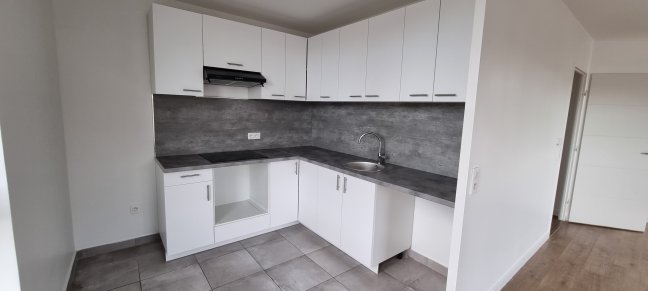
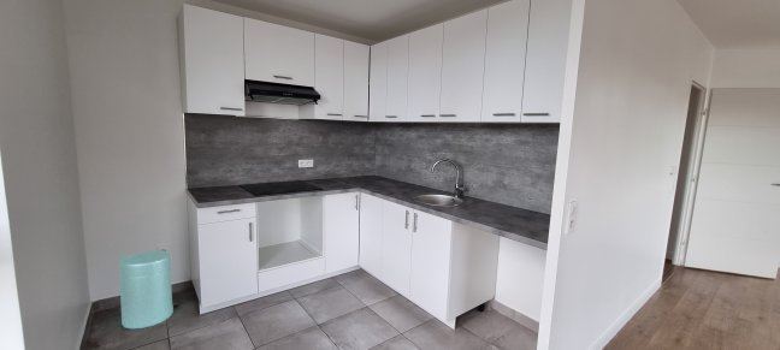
+ trash can (150, 285)
